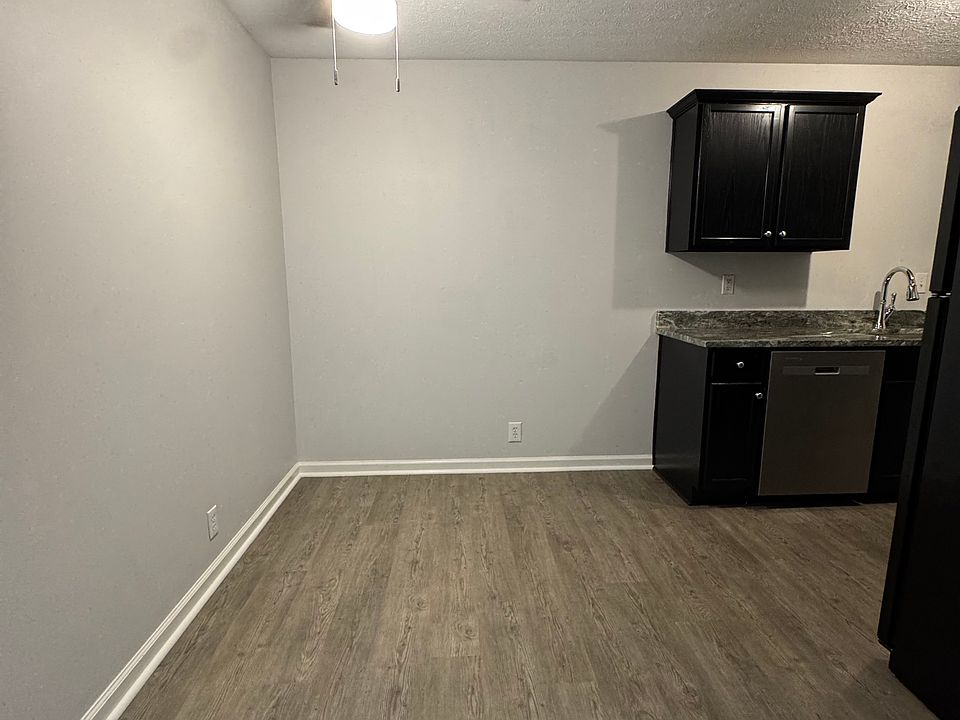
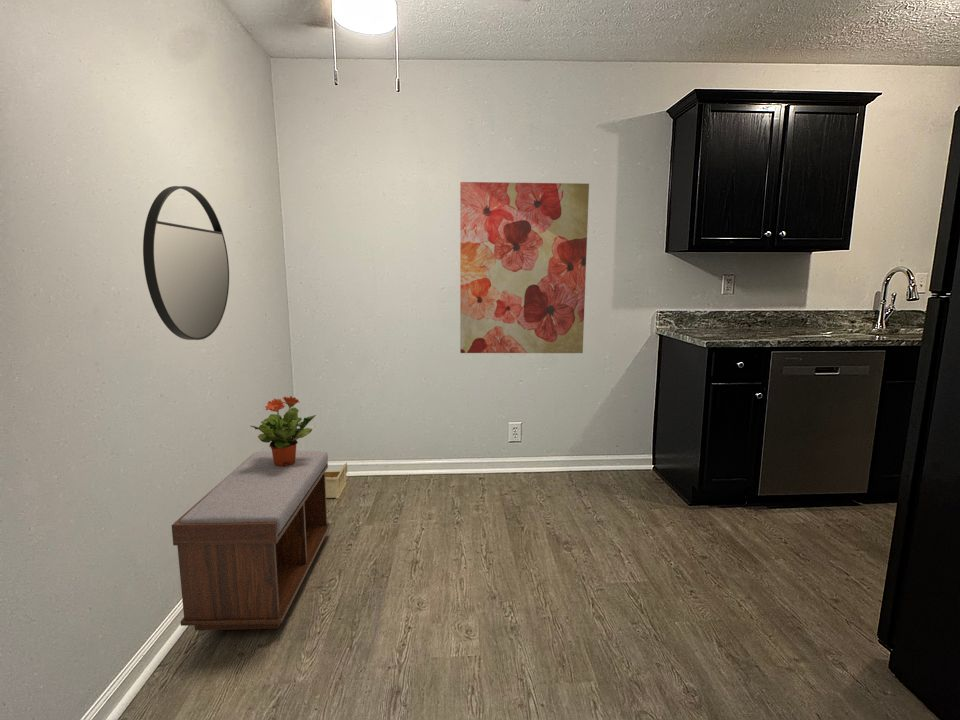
+ home mirror (192, 264)
+ wall art (523, 270)
+ bench (266, 528)
+ storage bin (325, 479)
+ potted plant (284, 429)
